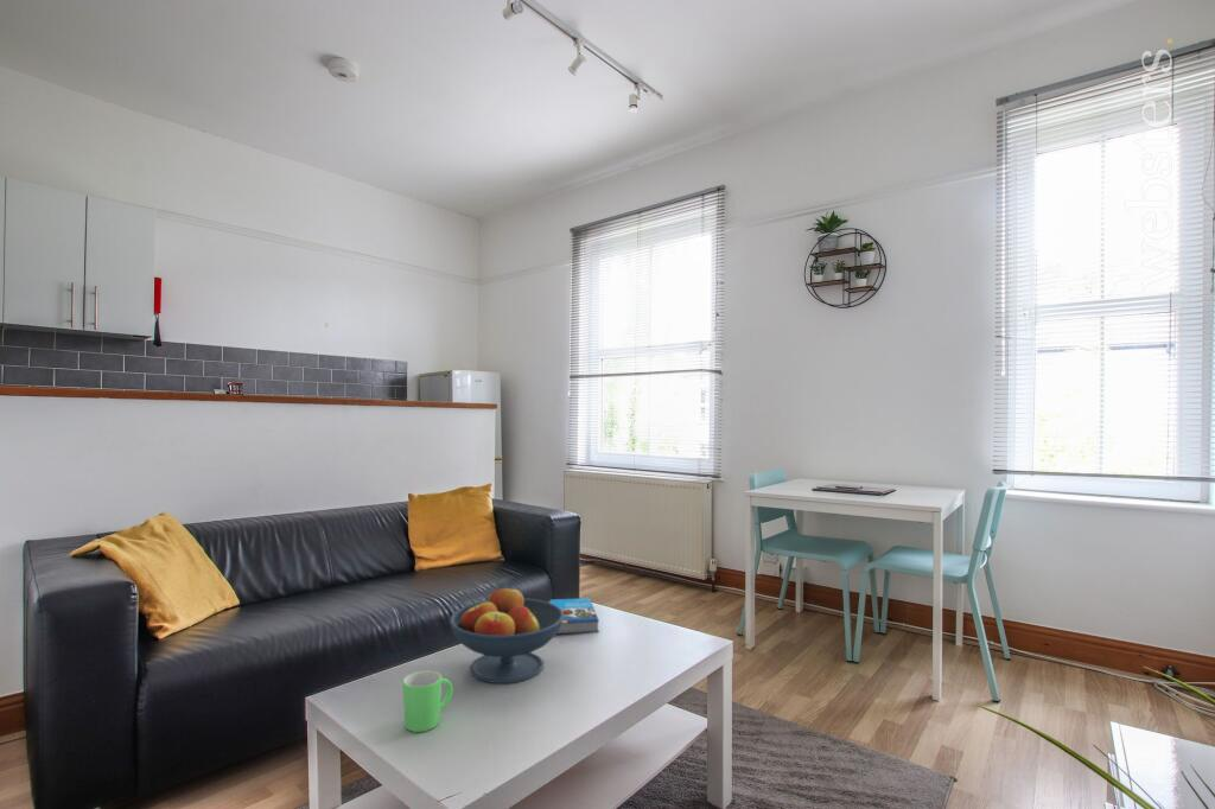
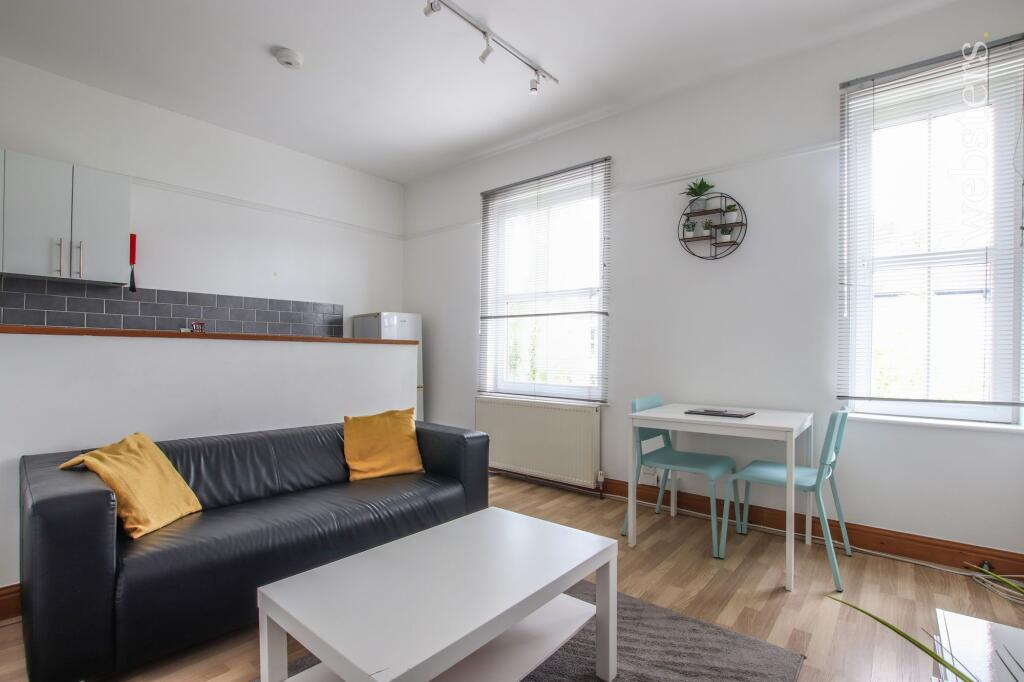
- book (572, 614)
- fruit bowl (507, 632)
- mug (428, 699)
